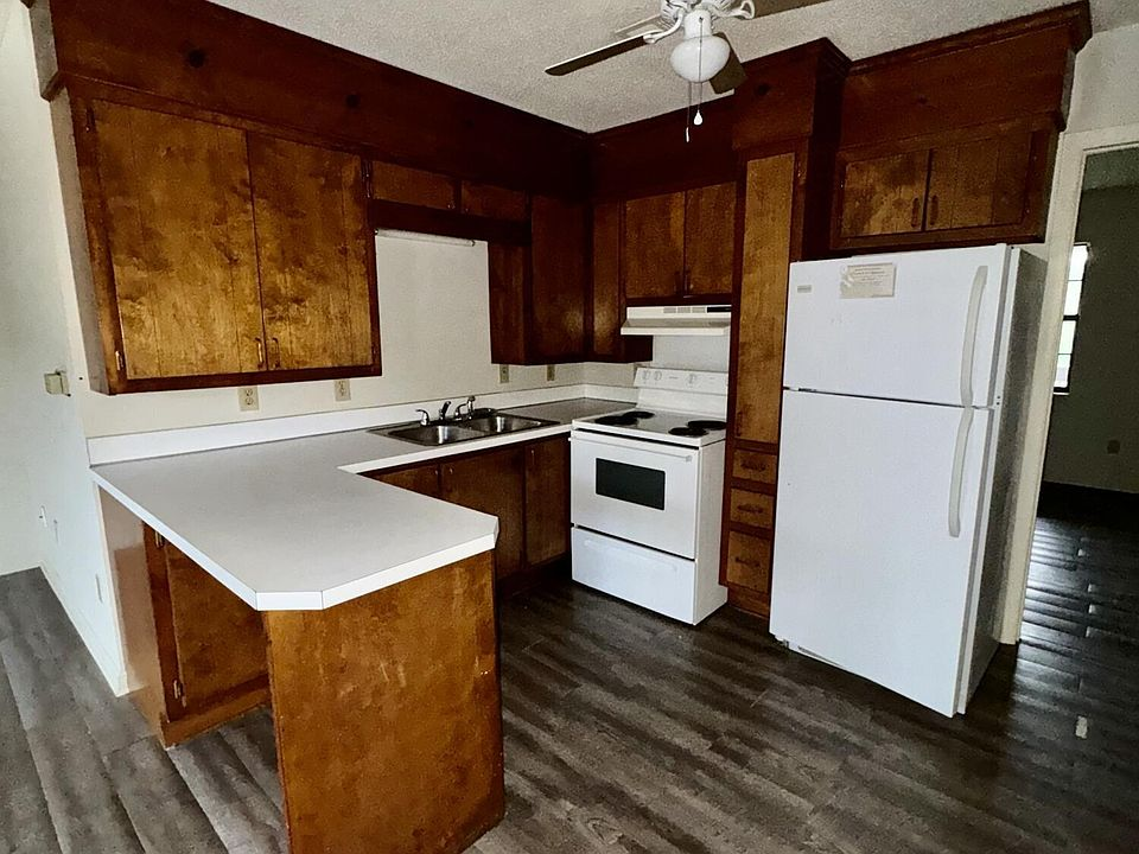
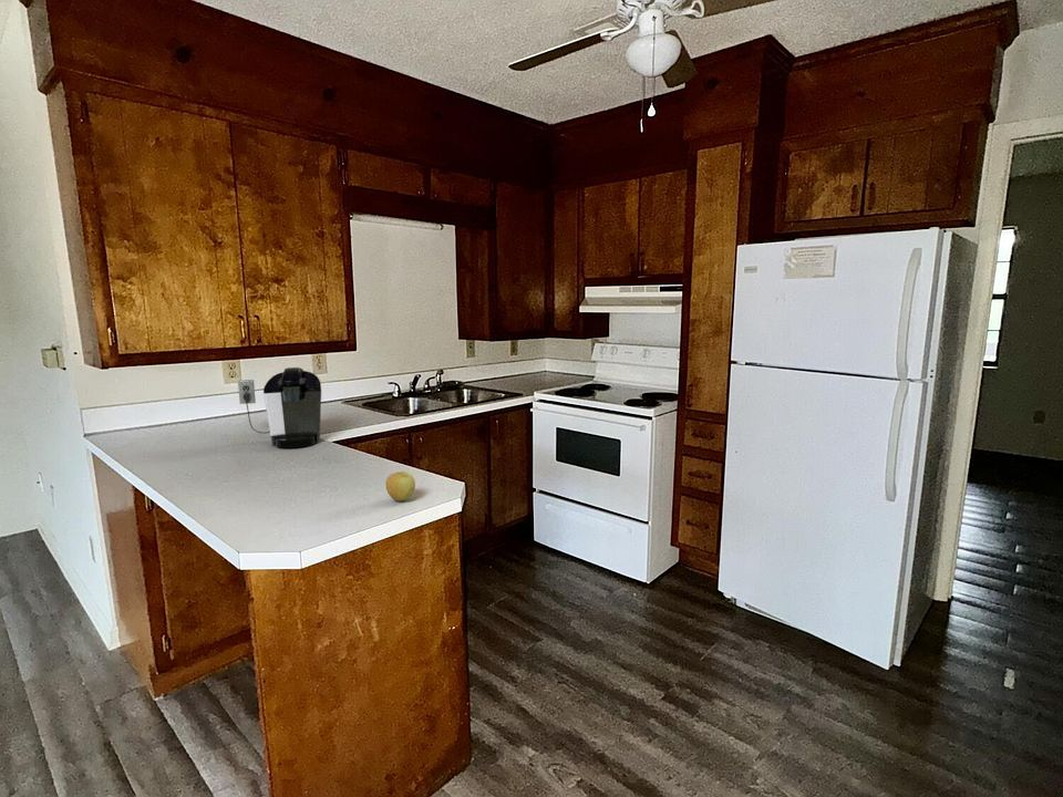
+ apple (401, 486)
+ coffee maker (279, 405)
